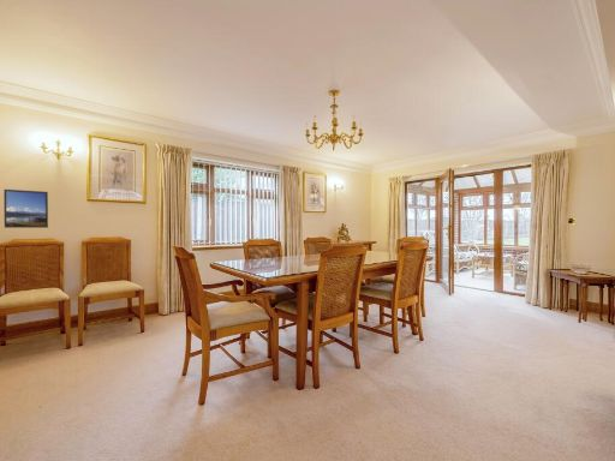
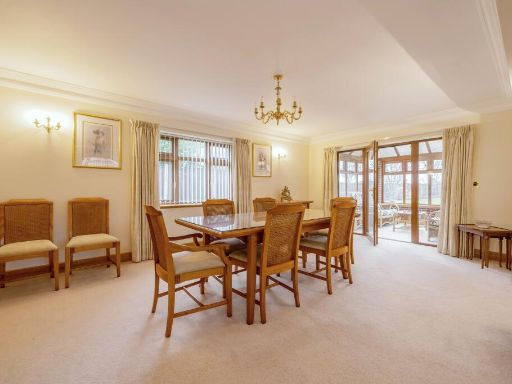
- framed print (26, 209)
